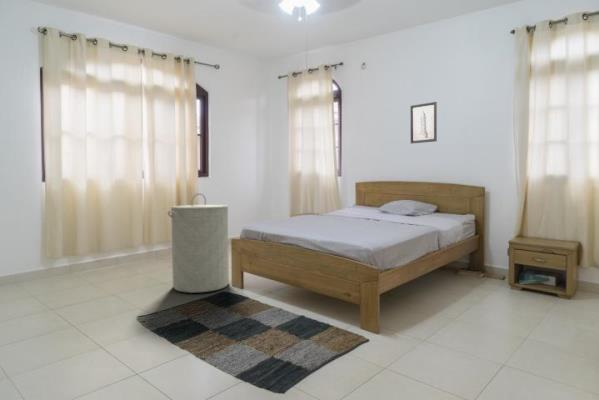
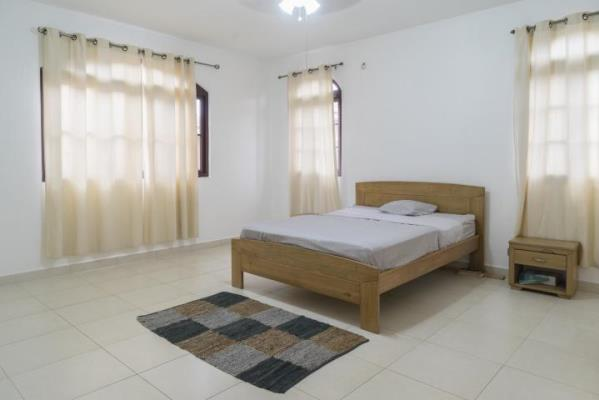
- laundry hamper (200, 239)
- wall art (423, 123)
